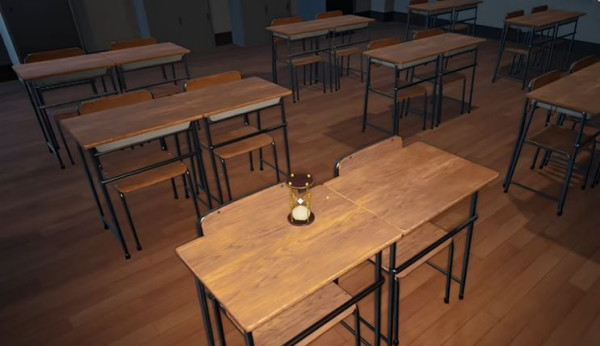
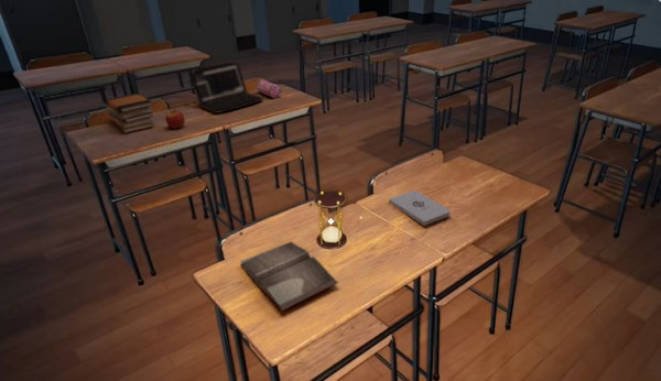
+ hardback book (285, 270)
+ notepad (419, 206)
+ book stack (130, 112)
+ apple (174, 118)
+ laptop (227, 86)
+ pencil case (268, 88)
